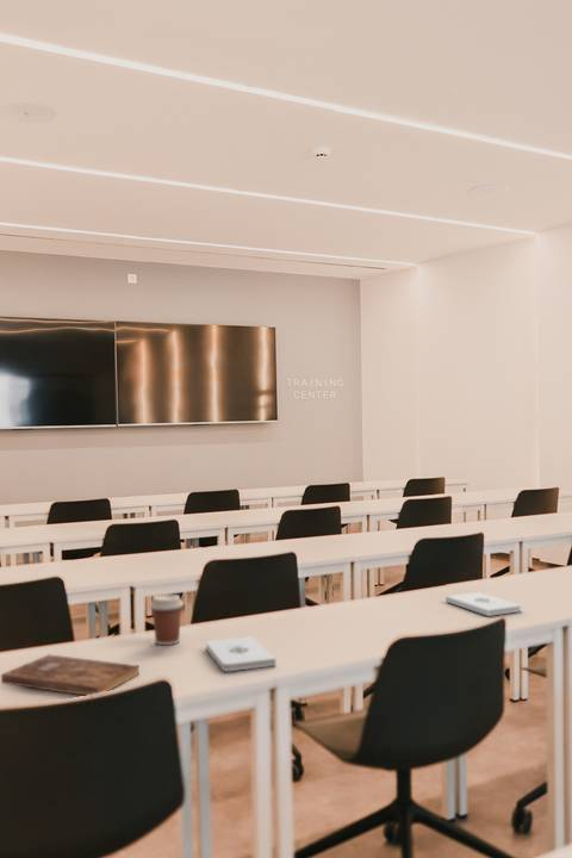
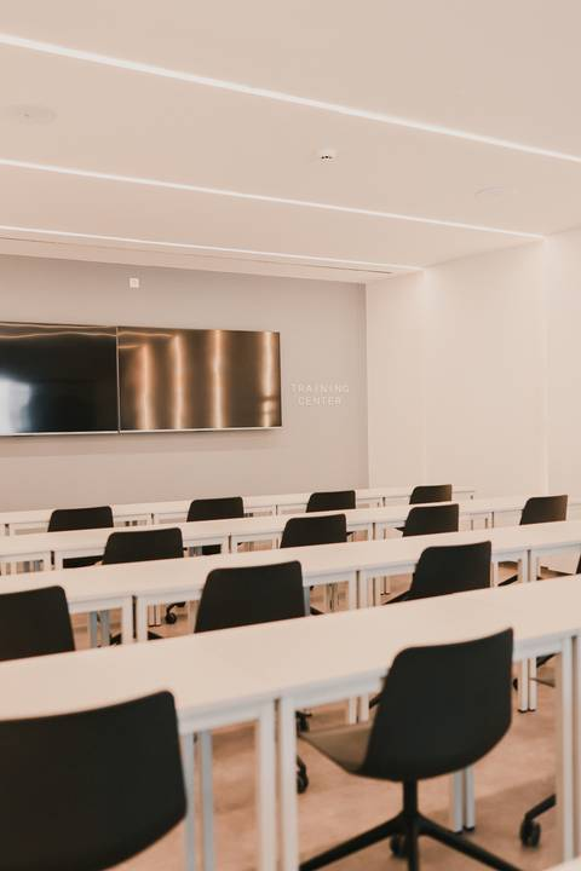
- notepad (483, 603)
- notepad (238, 652)
- bible (73, 674)
- coffee cup (167, 618)
